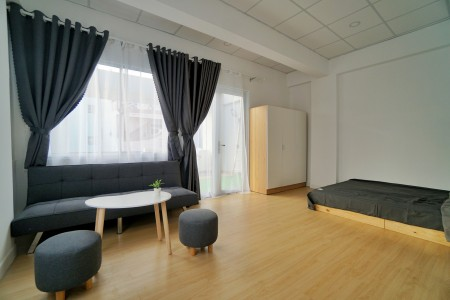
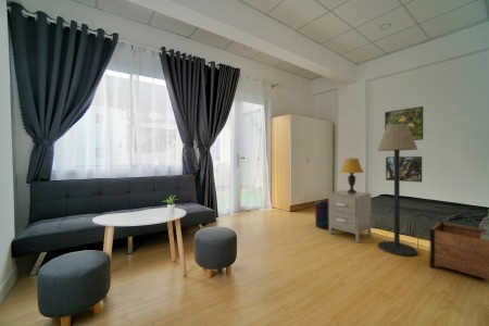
+ floor lamp (397, 187)
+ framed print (402, 123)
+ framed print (402, 168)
+ supplement container (325, 214)
+ planter (464, 249)
+ nightstand (348, 214)
+ table lamp (351, 175)
